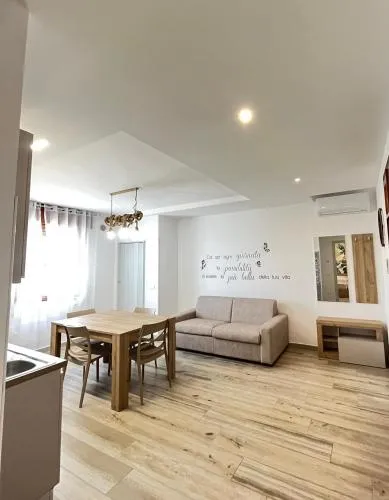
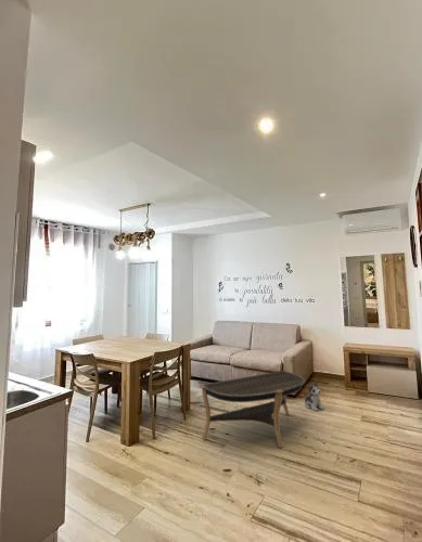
+ plush toy (311, 393)
+ coffee table (261, 409)
